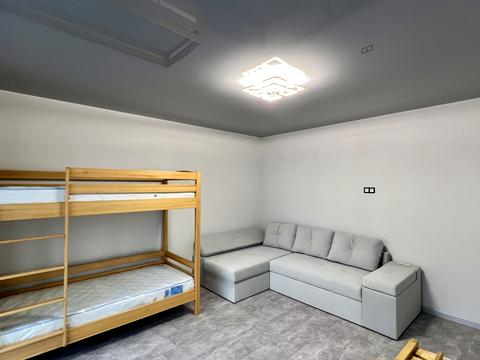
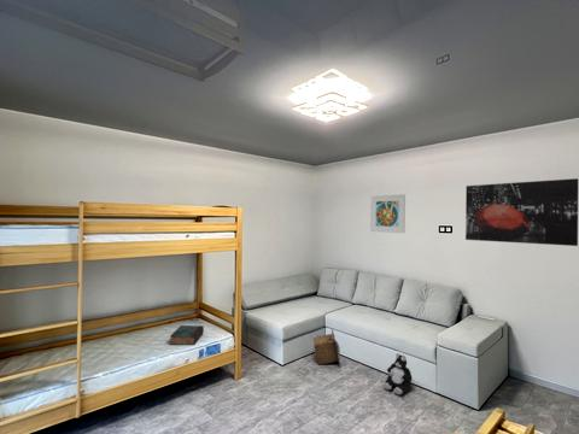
+ wooden crate (328, 345)
+ wall art (515, 212)
+ plush toy (398, 371)
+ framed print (387, 213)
+ book (187, 334)
